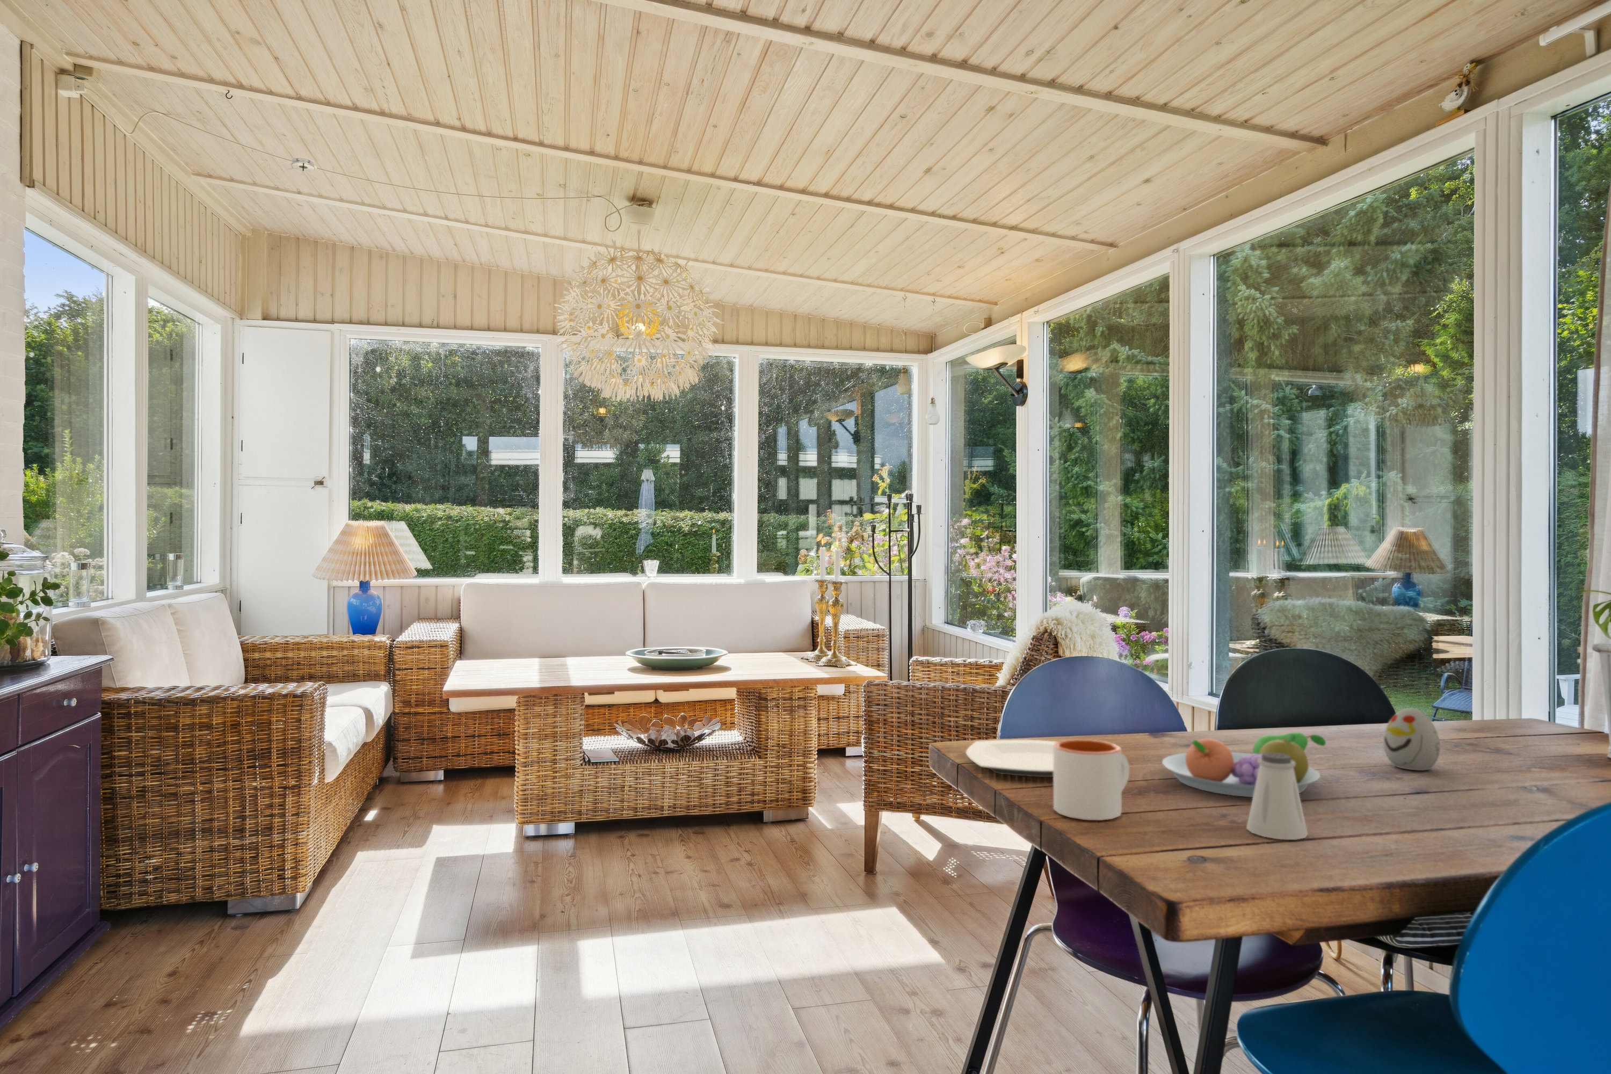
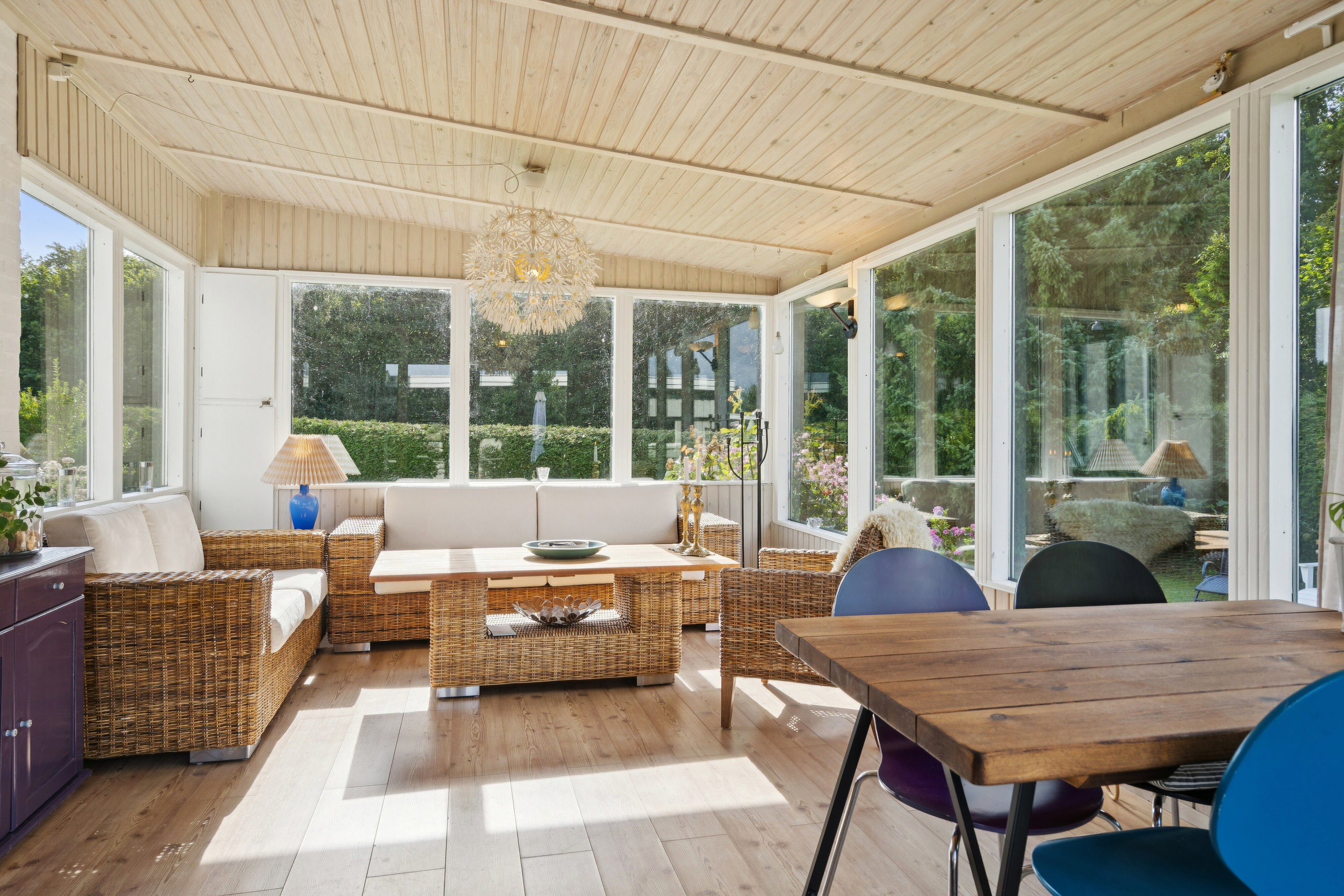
- plate (1033, 759)
- mug (1094, 777)
- fruit bowl (1245, 754)
- decorative egg (1411, 737)
- saltshaker (1277, 794)
- smoke detector (302, 164)
